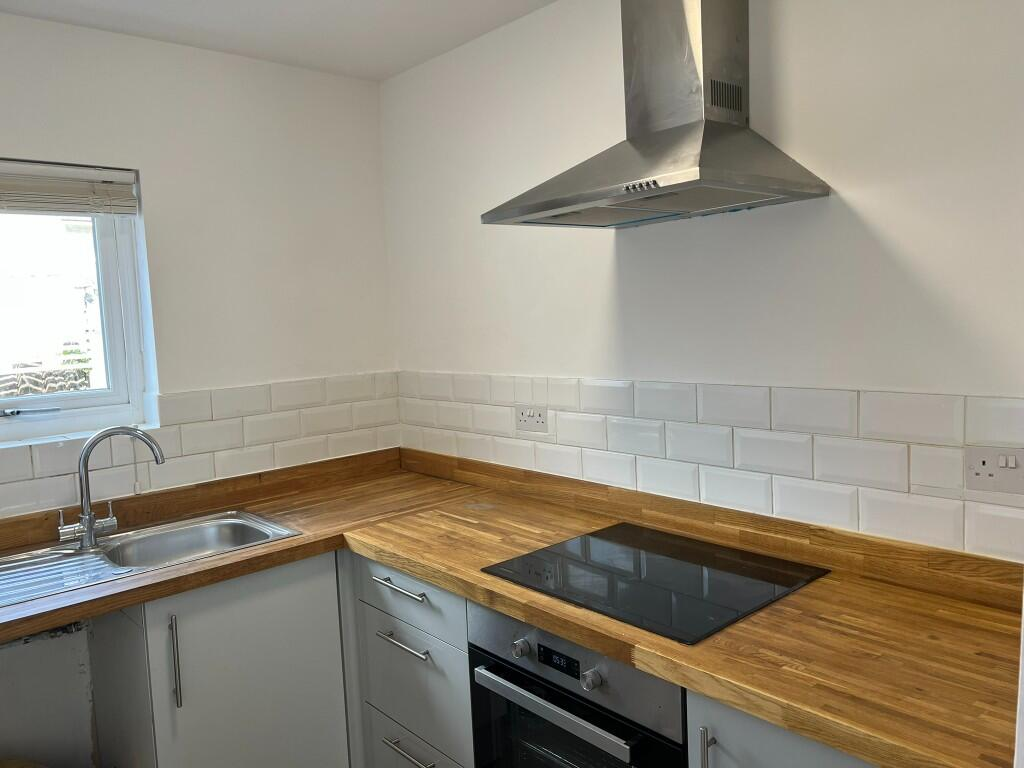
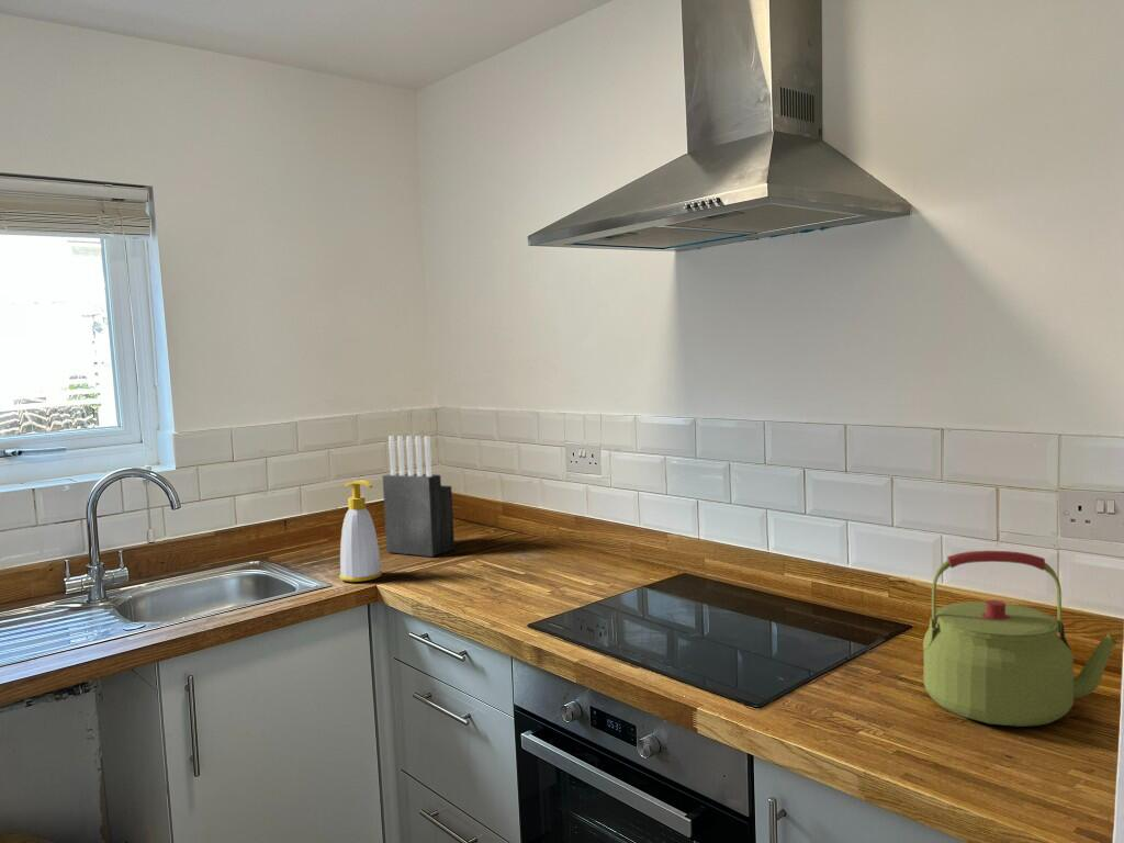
+ soap bottle (358, 529)
+ knife block (419, 492)
+ kettle (1018, 628)
